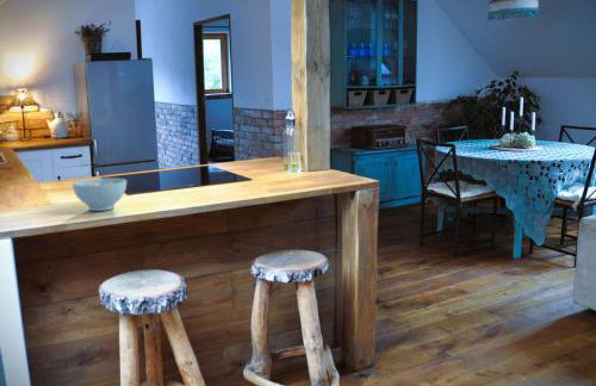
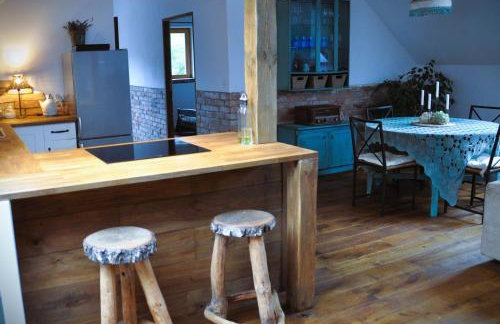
- bowl (100, 194)
